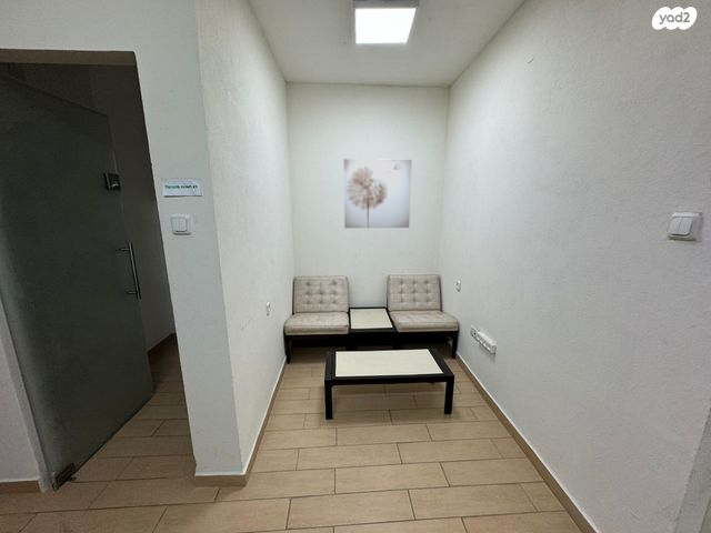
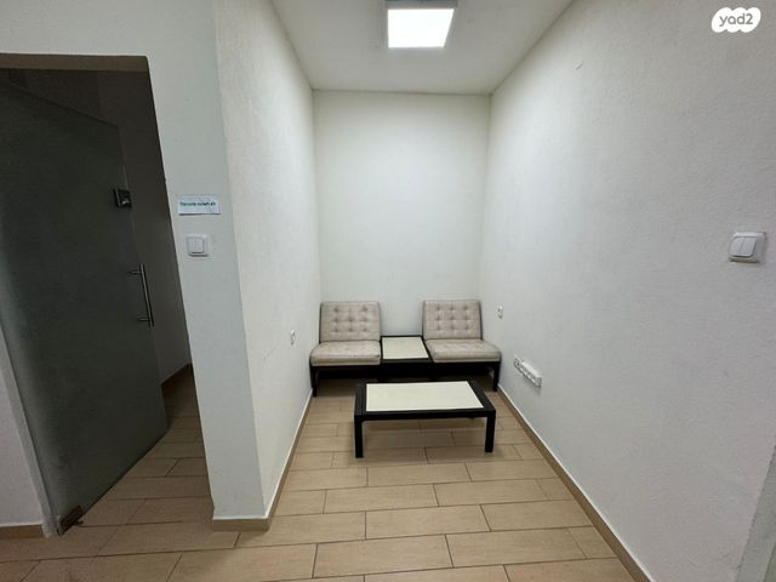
- wall art (377, 194)
